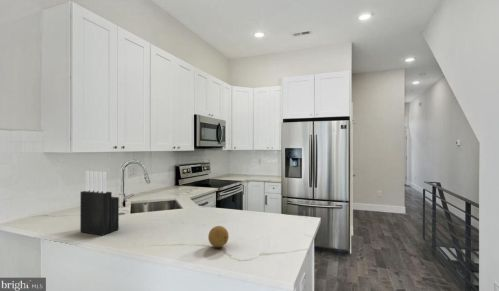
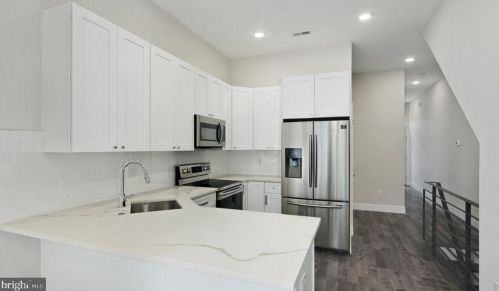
- knife block (101, 200)
- fruit (218, 236)
